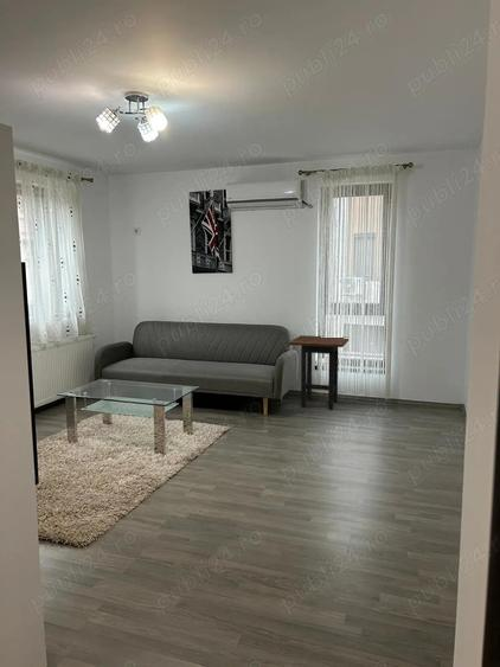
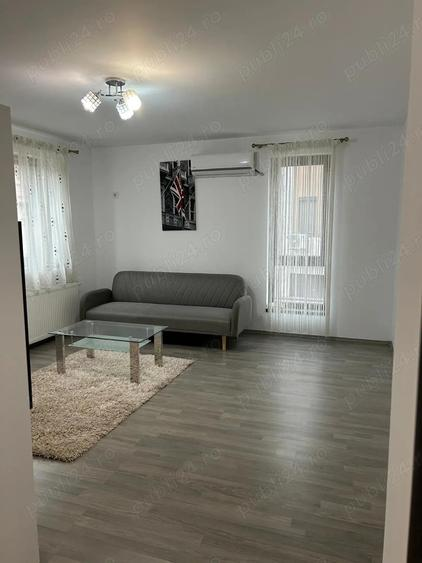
- side table (328, 372)
